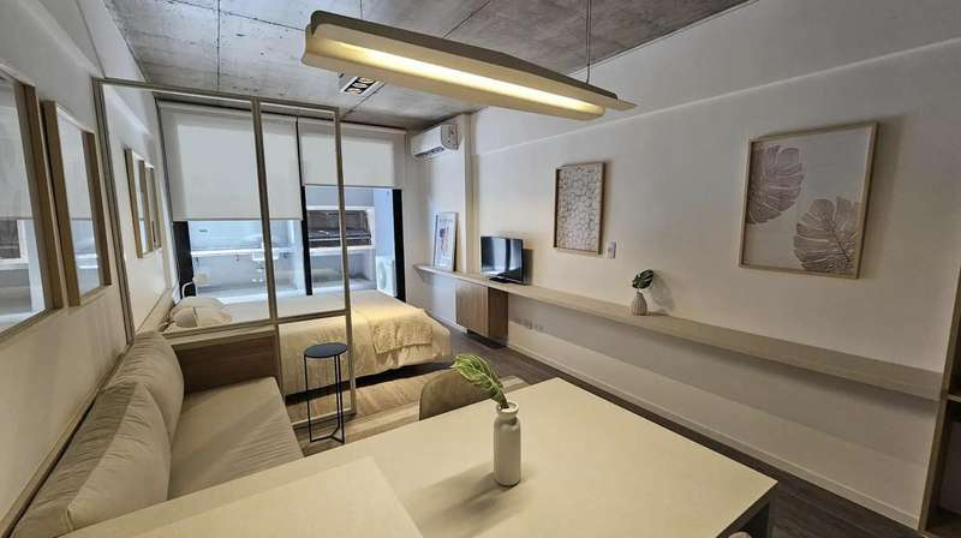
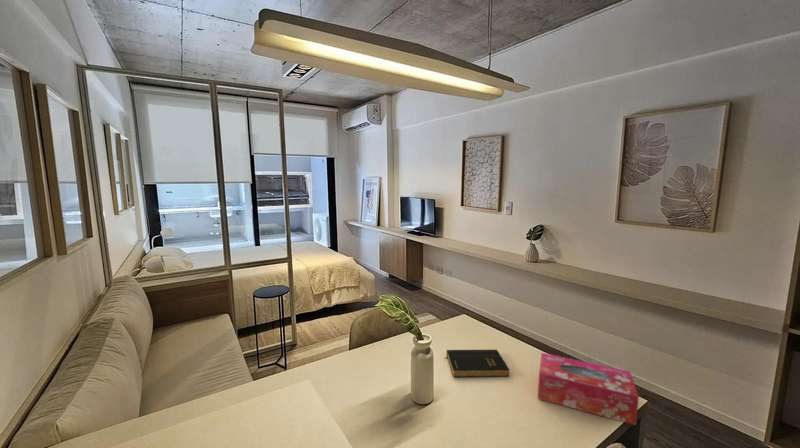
+ book (474, 362)
+ tissue box (583, 384)
